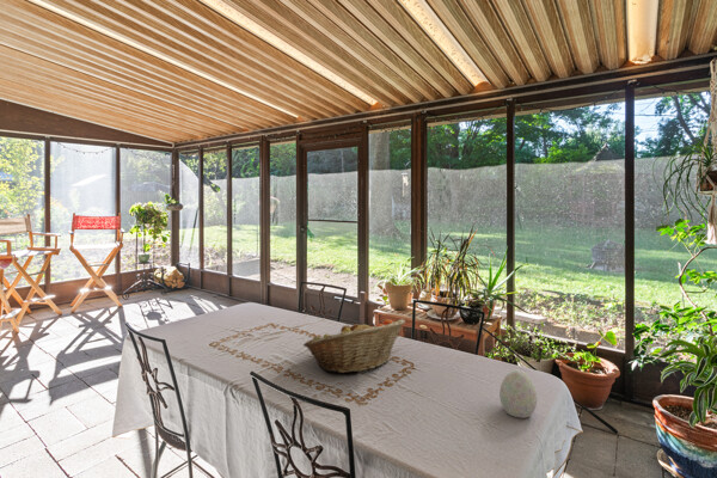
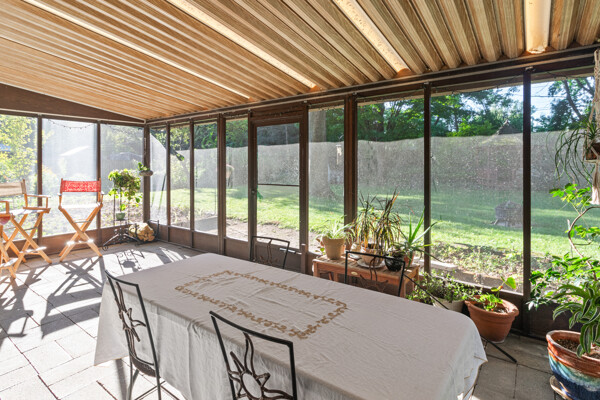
- fruit basket (356, 341)
- decorative egg (517, 391)
